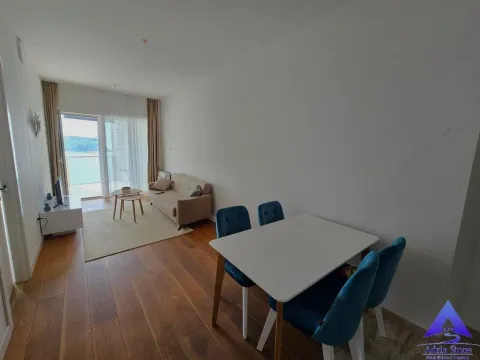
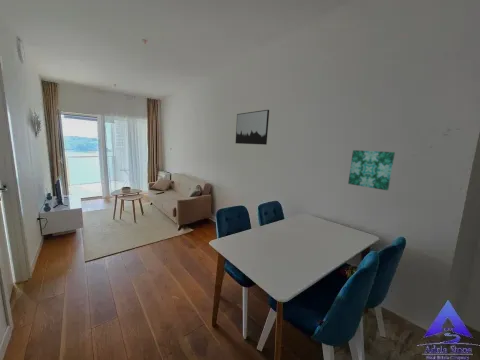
+ wall art (369, 169)
+ wall art (250, 128)
